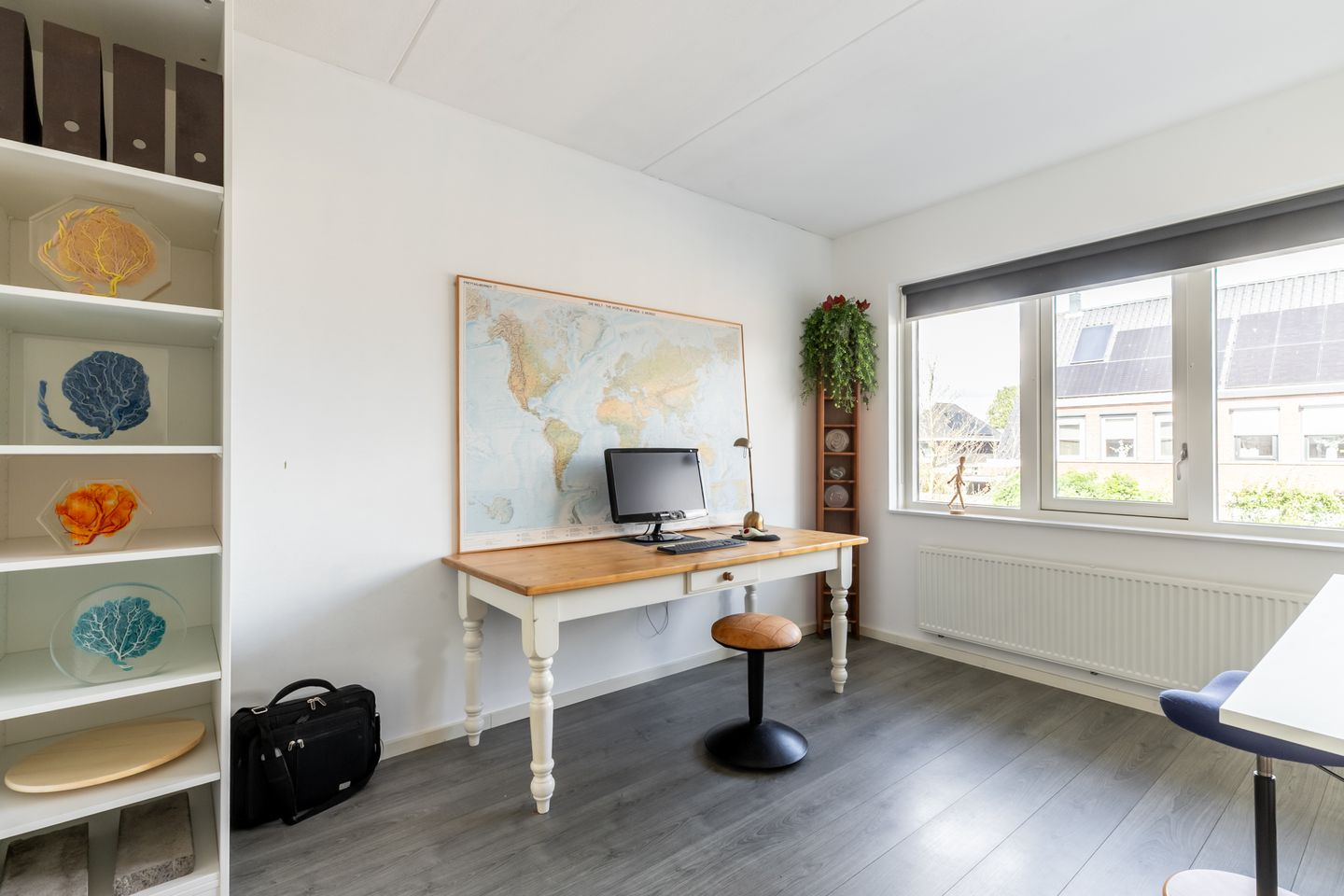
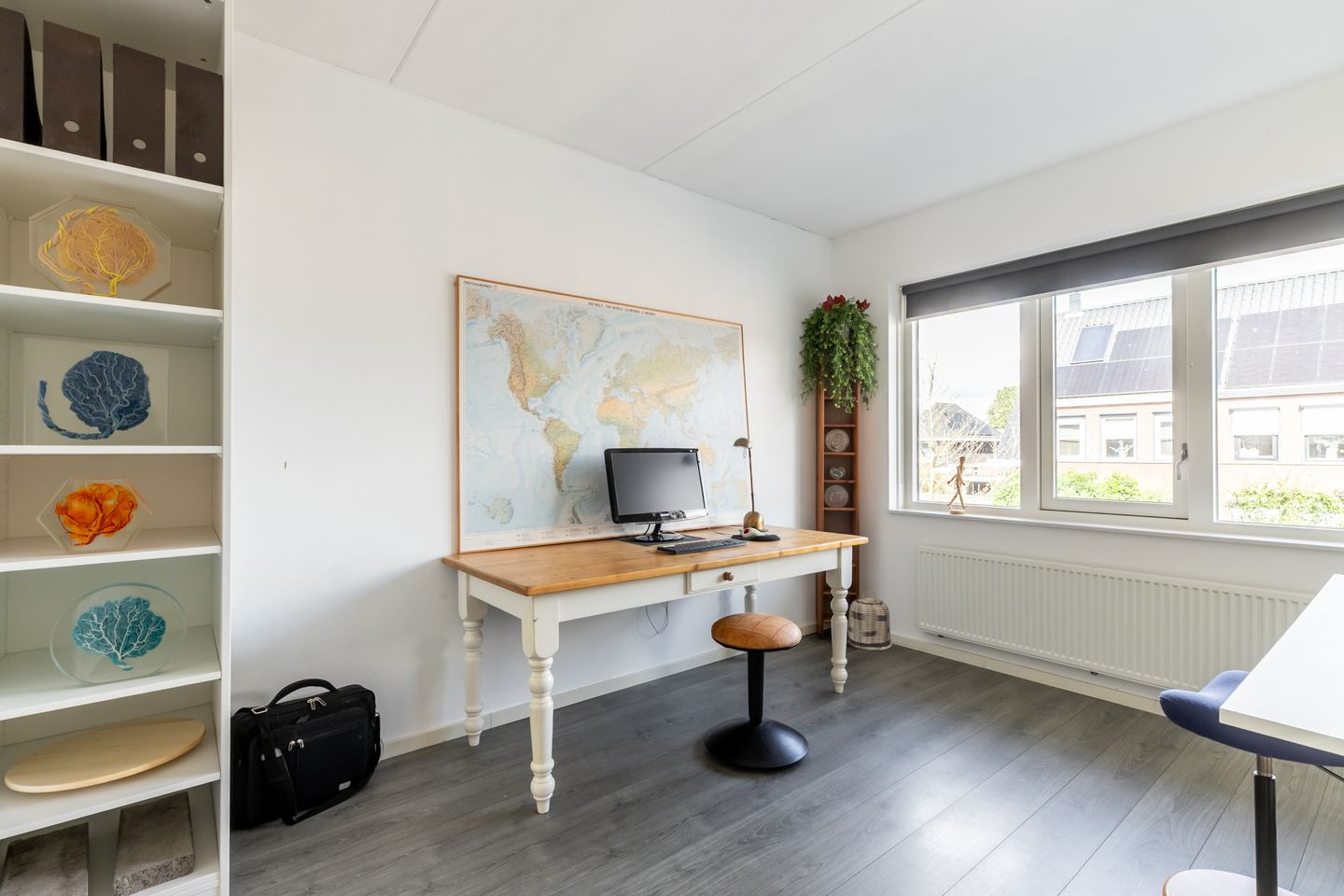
+ basket (869, 615)
